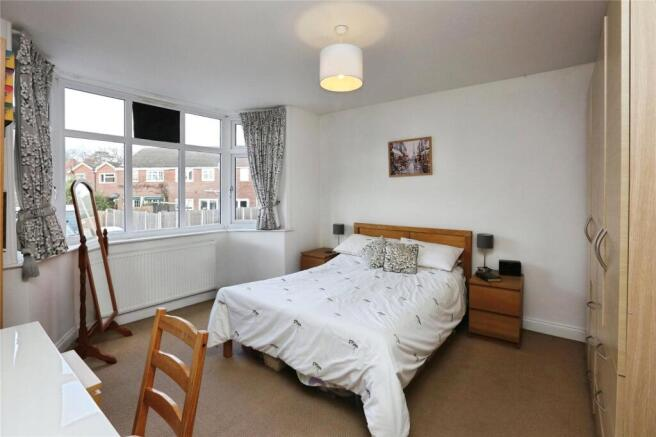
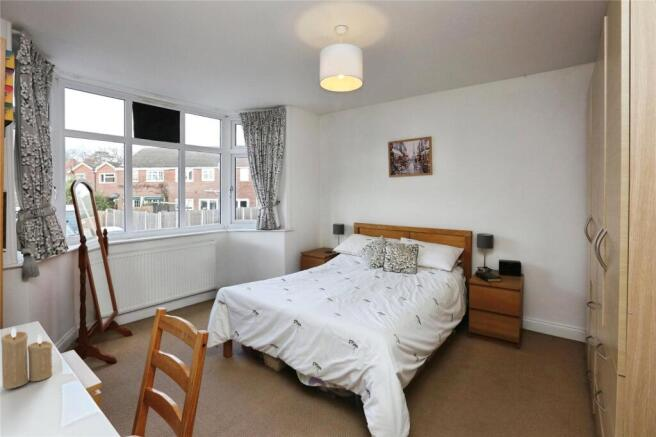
+ candle (28, 352)
